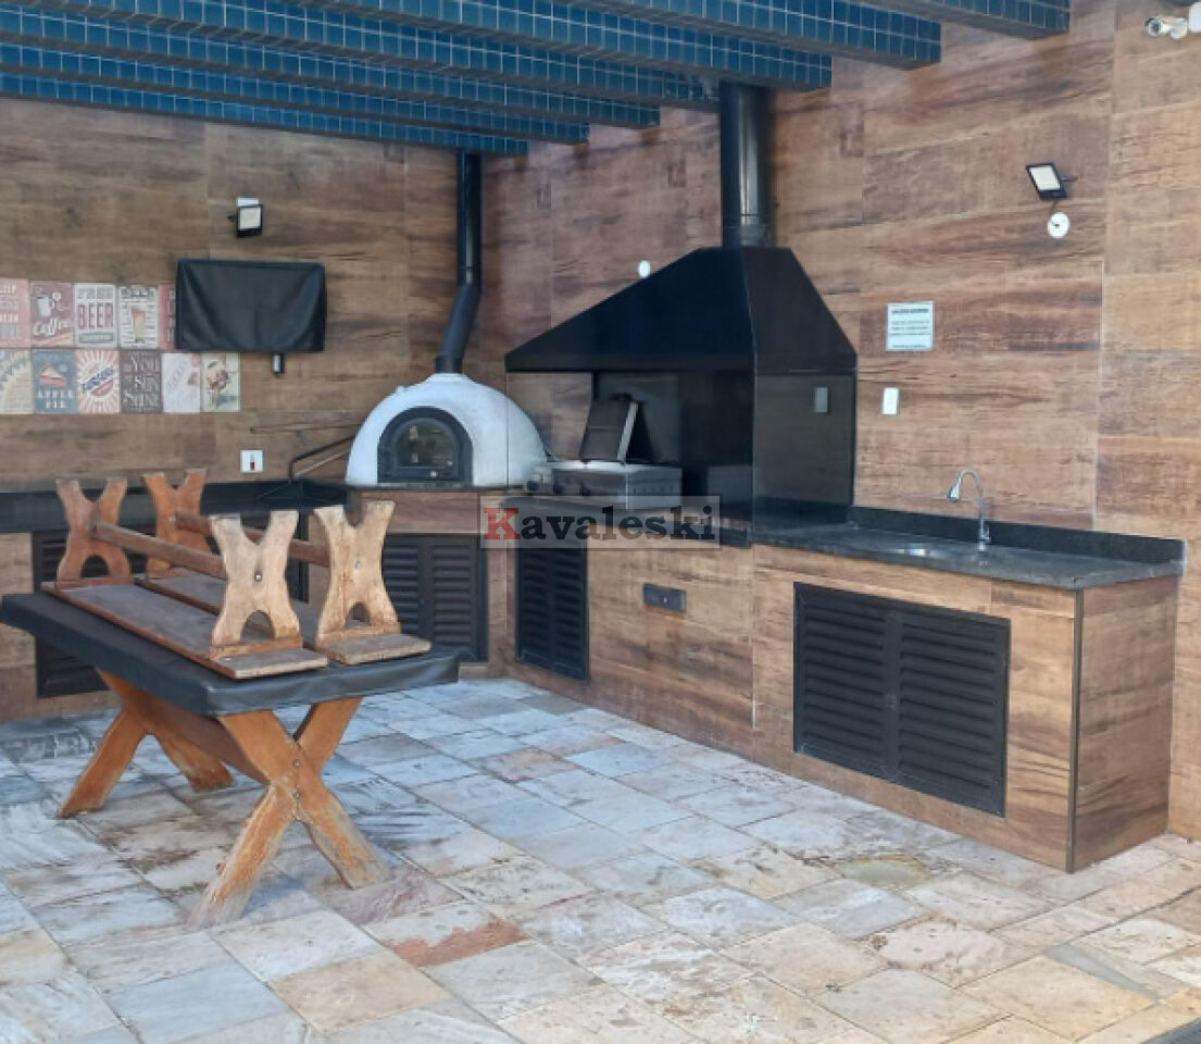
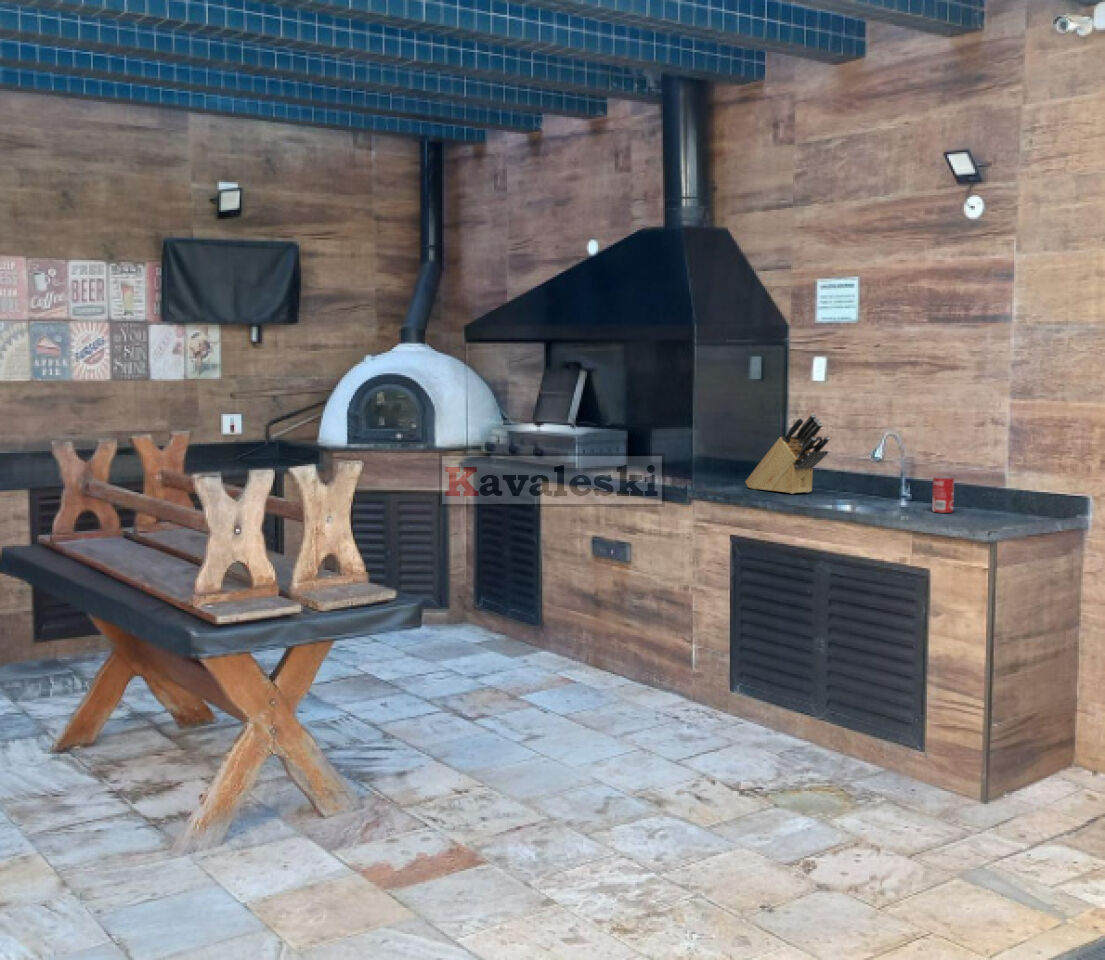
+ beverage can (943, 494)
+ knife block (787, 452)
